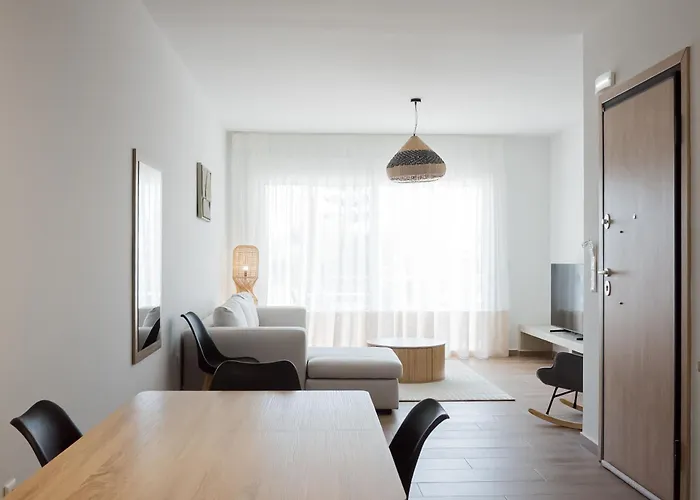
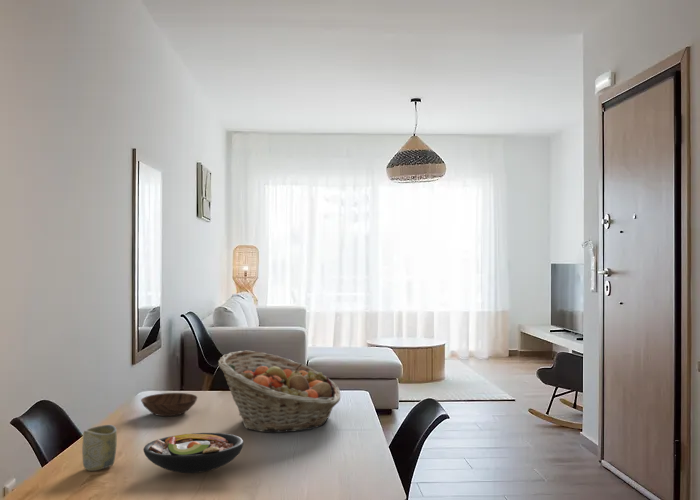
+ cup (99, 447)
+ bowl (193, 454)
+ fruit basket (280, 387)
+ bowl (169, 405)
